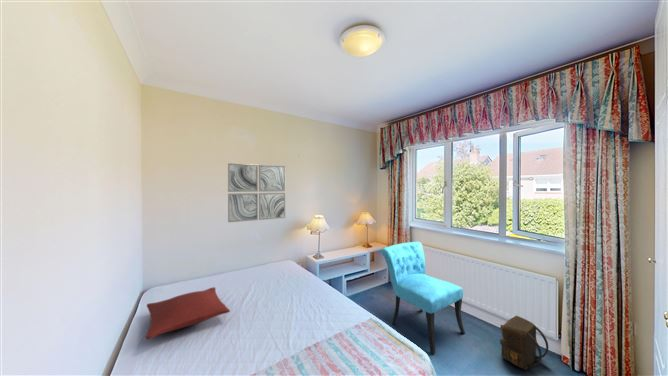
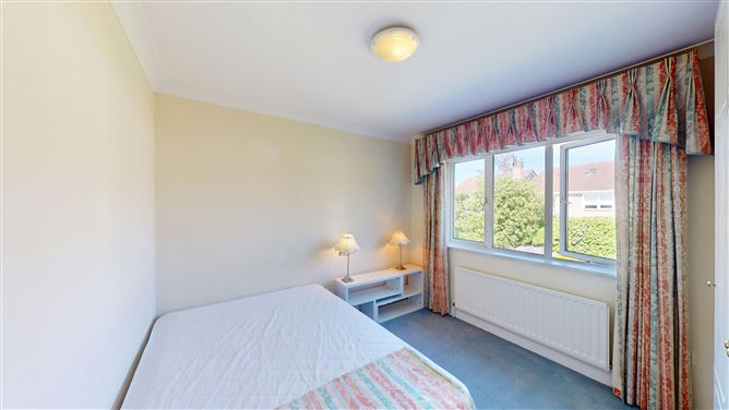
- chair (420, 287)
- pillow (187, 309)
- wall art (257, 191)
- backpack (523, 342)
